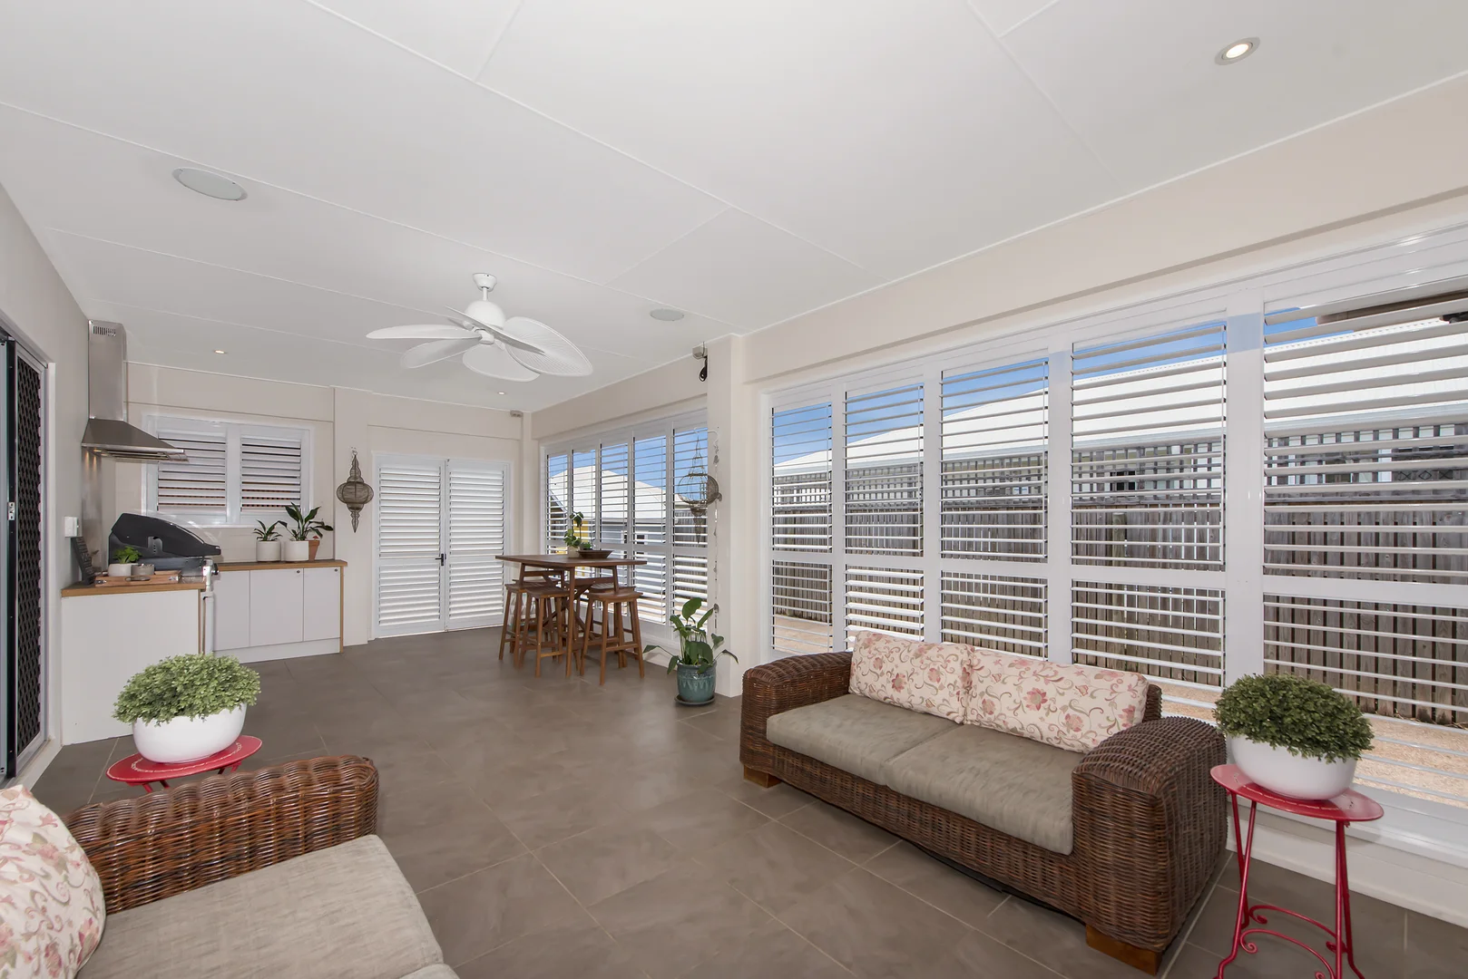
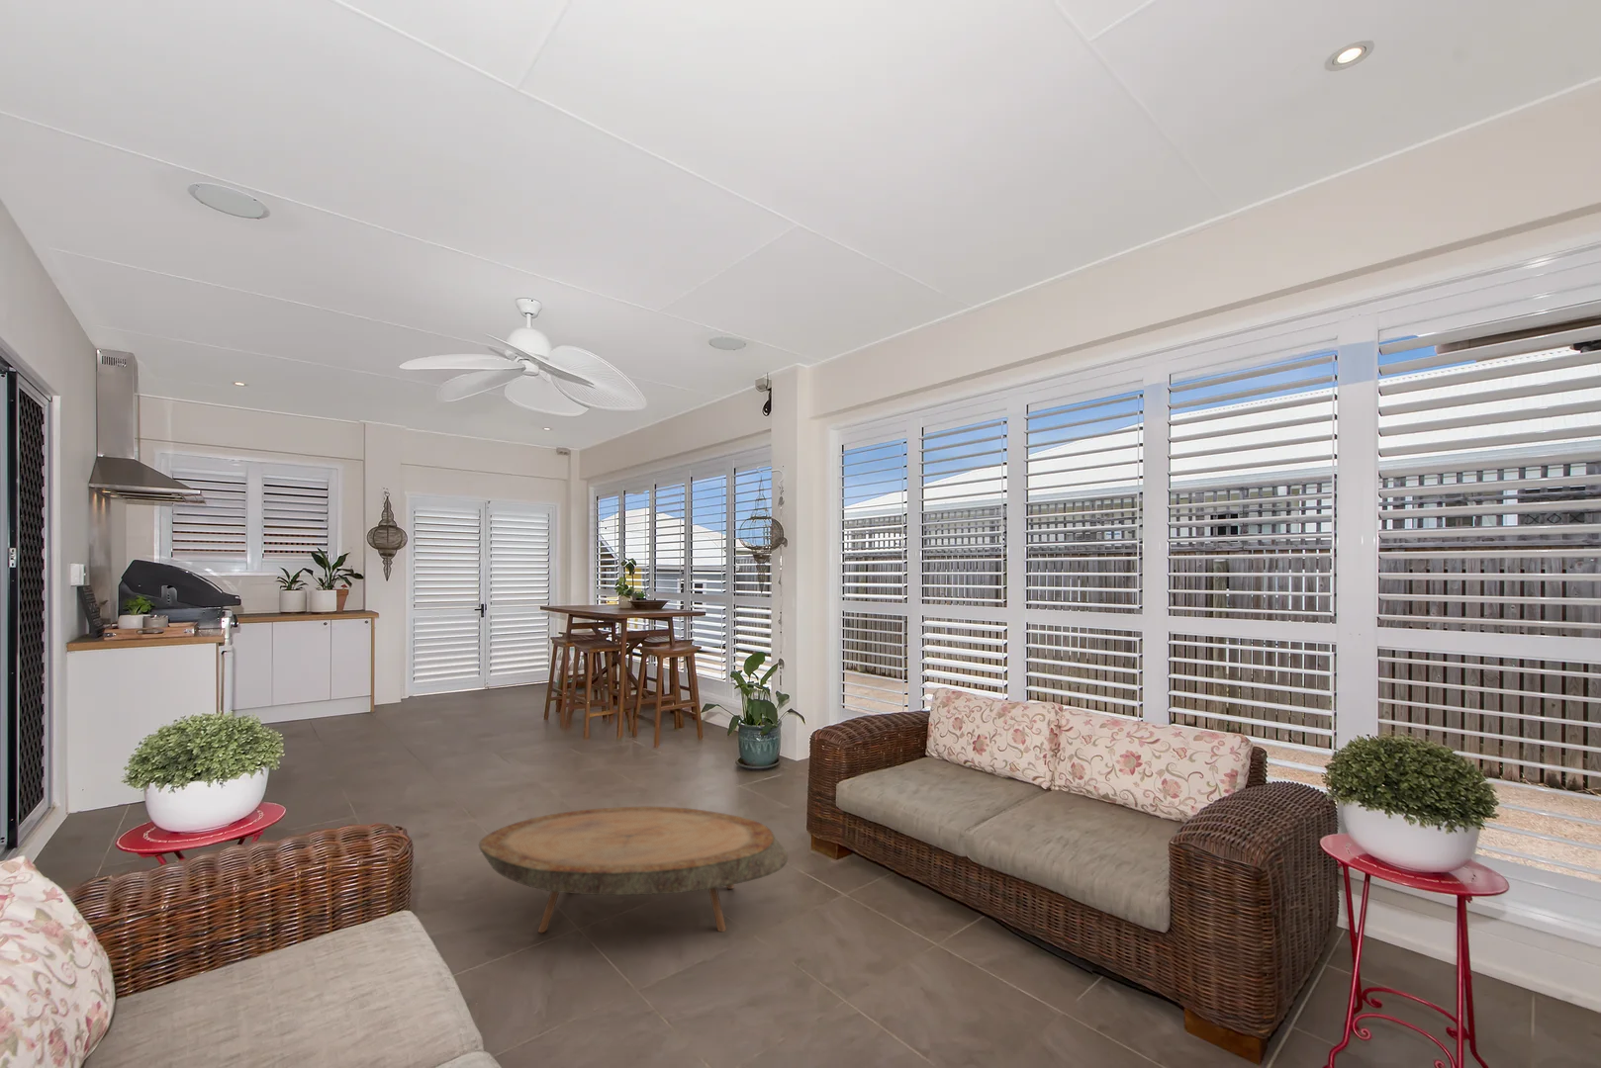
+ coffee table (635, 871)
